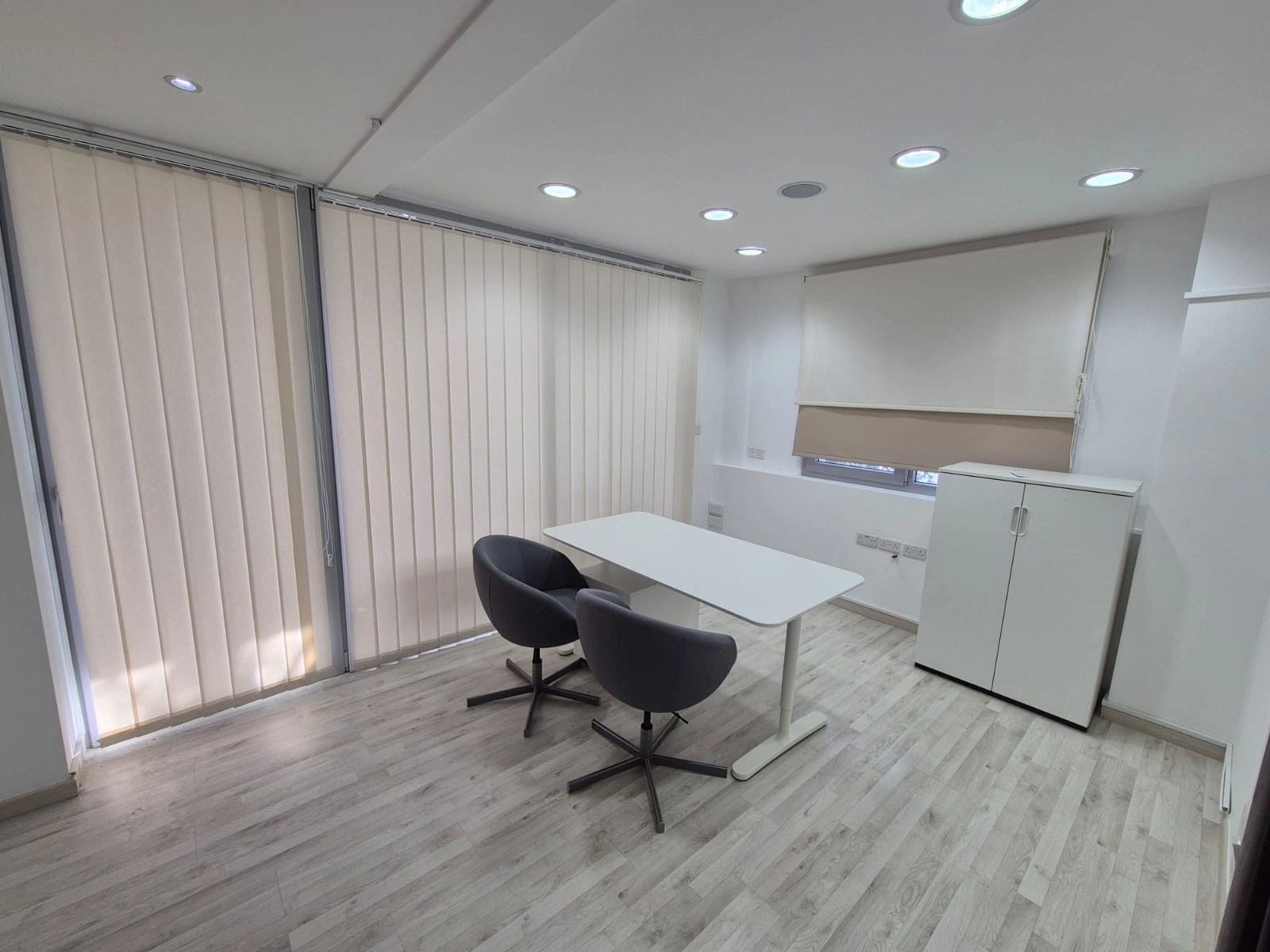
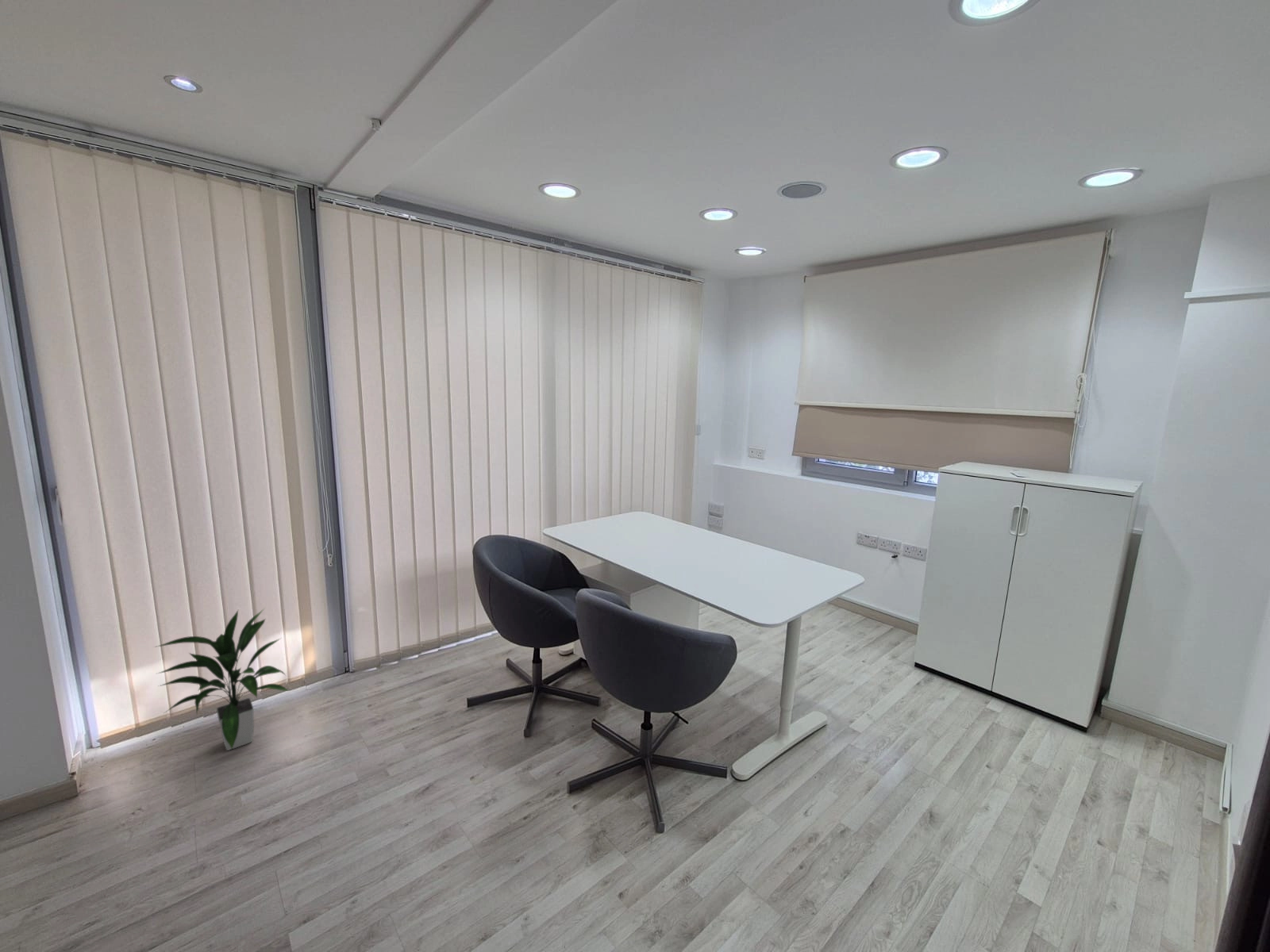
+ indoor plant (229, 681)
